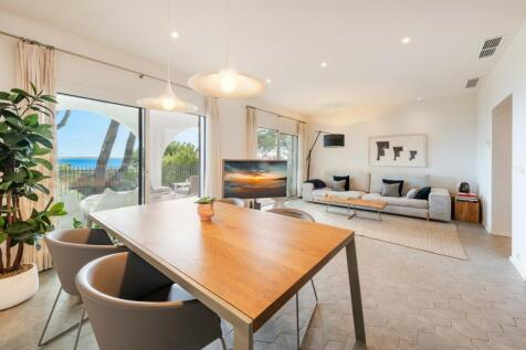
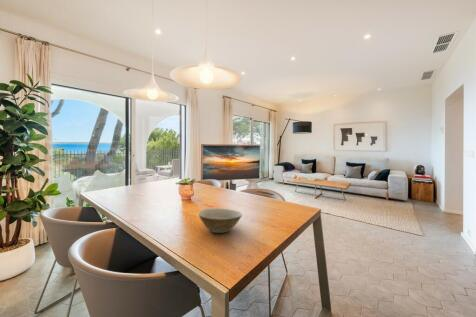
+ bowl (220, 220)
